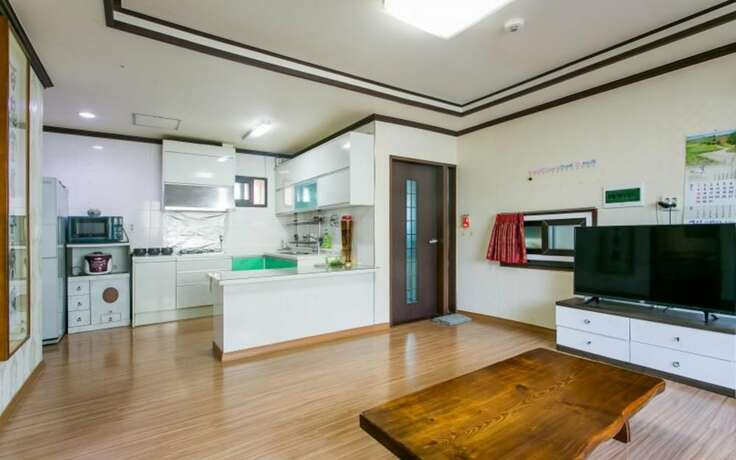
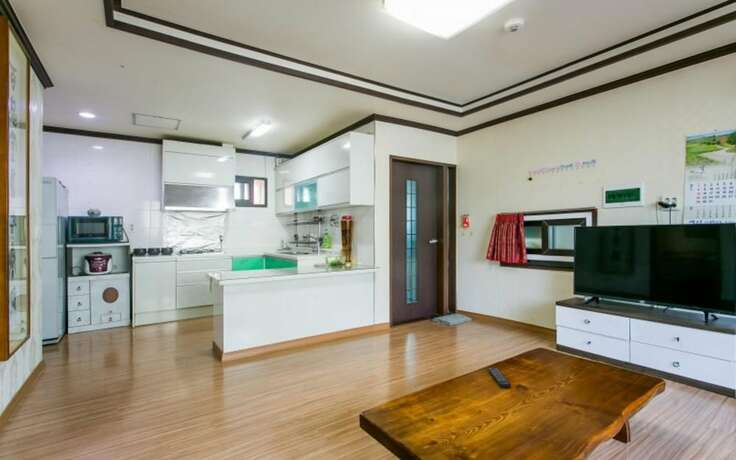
+ remote control (498, 377)
